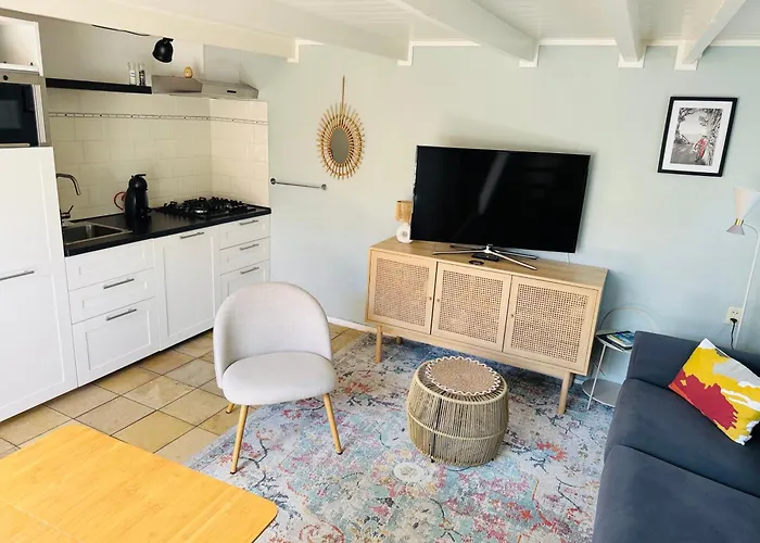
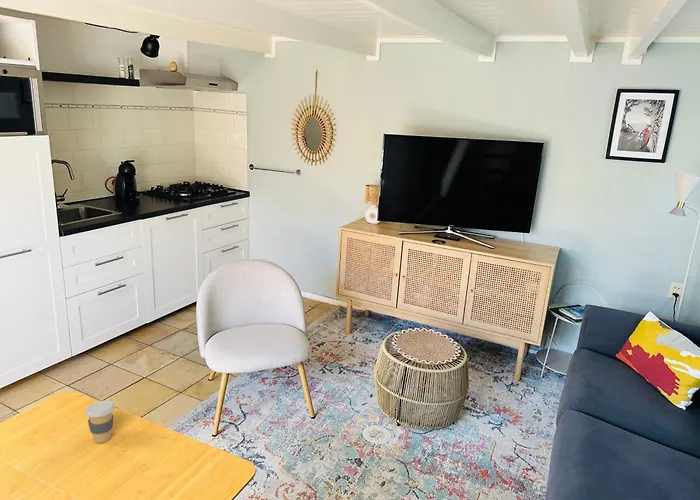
+ coffee cup (101, 422)
